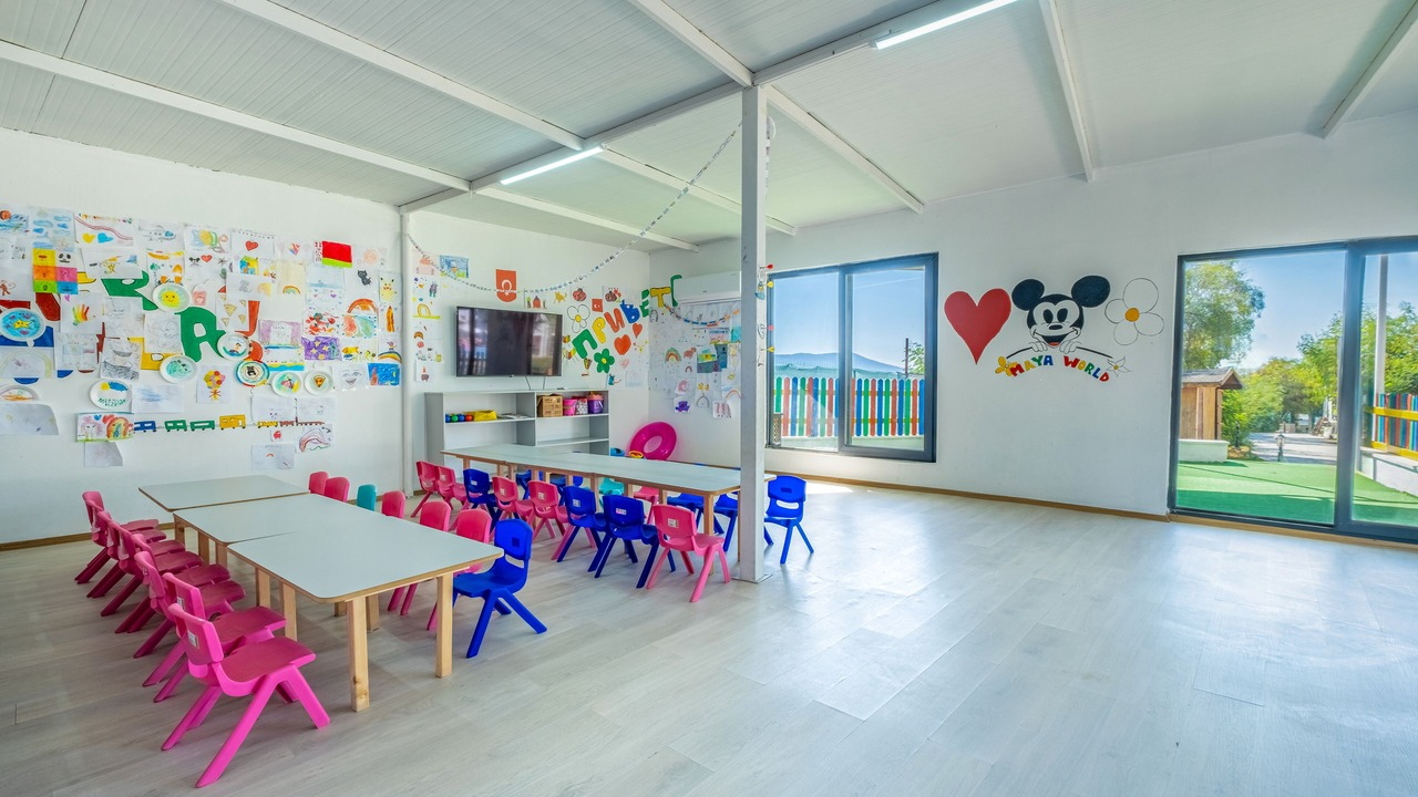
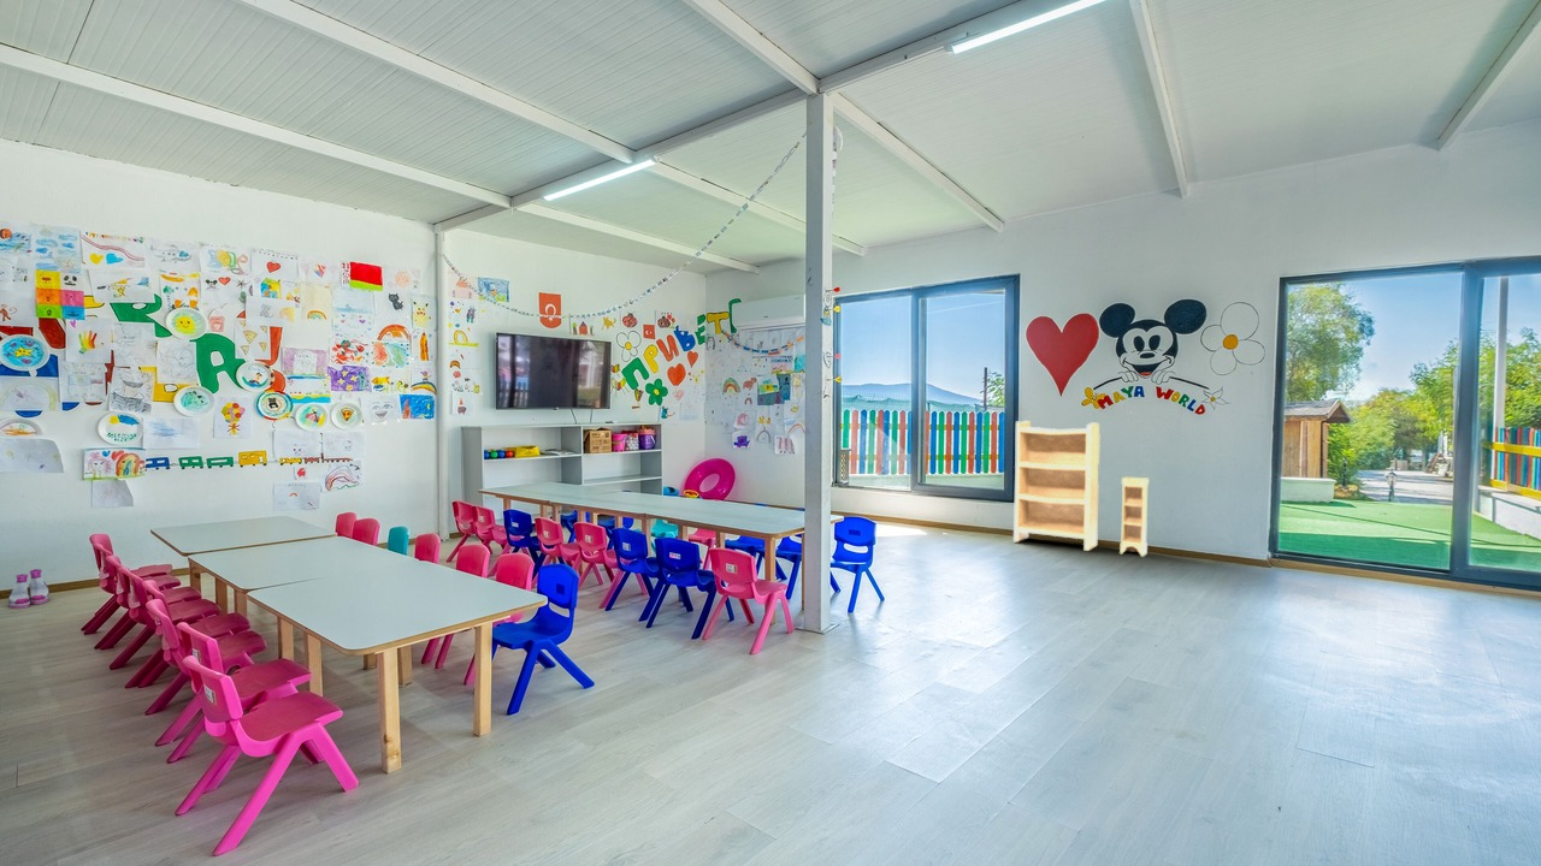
+ boots (29, 587)
+ bookshelf (1080, 484)
